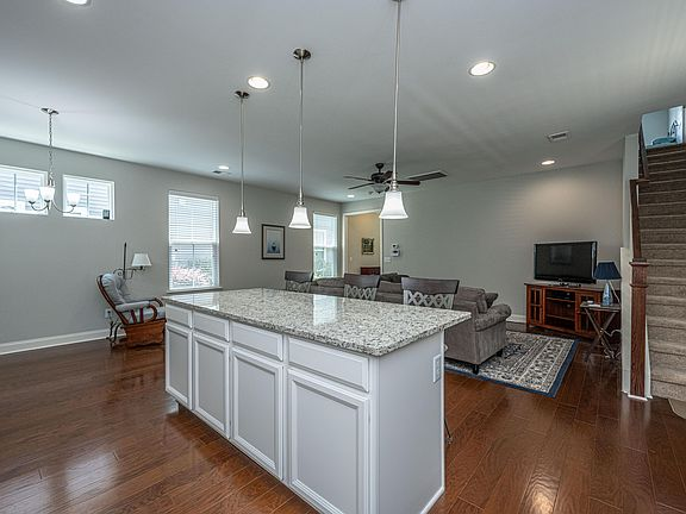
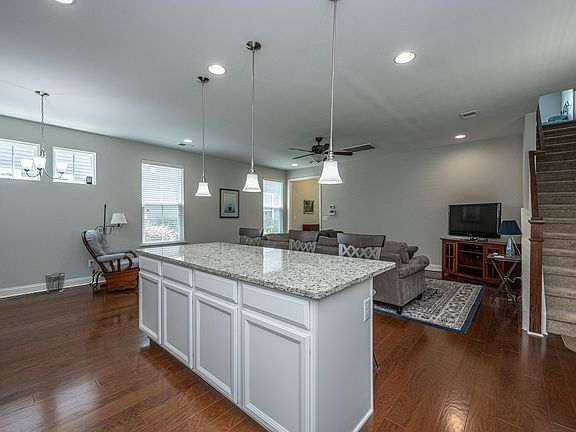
+ waste bin (55, 282)
